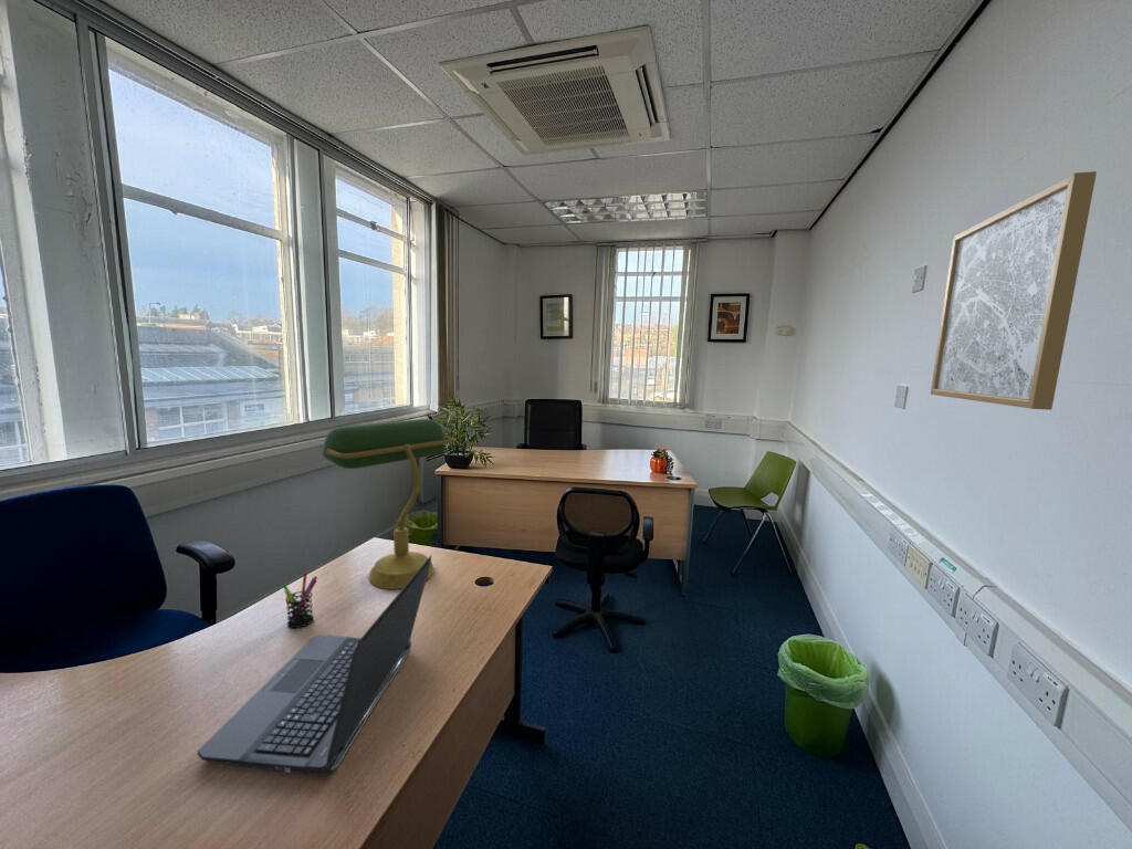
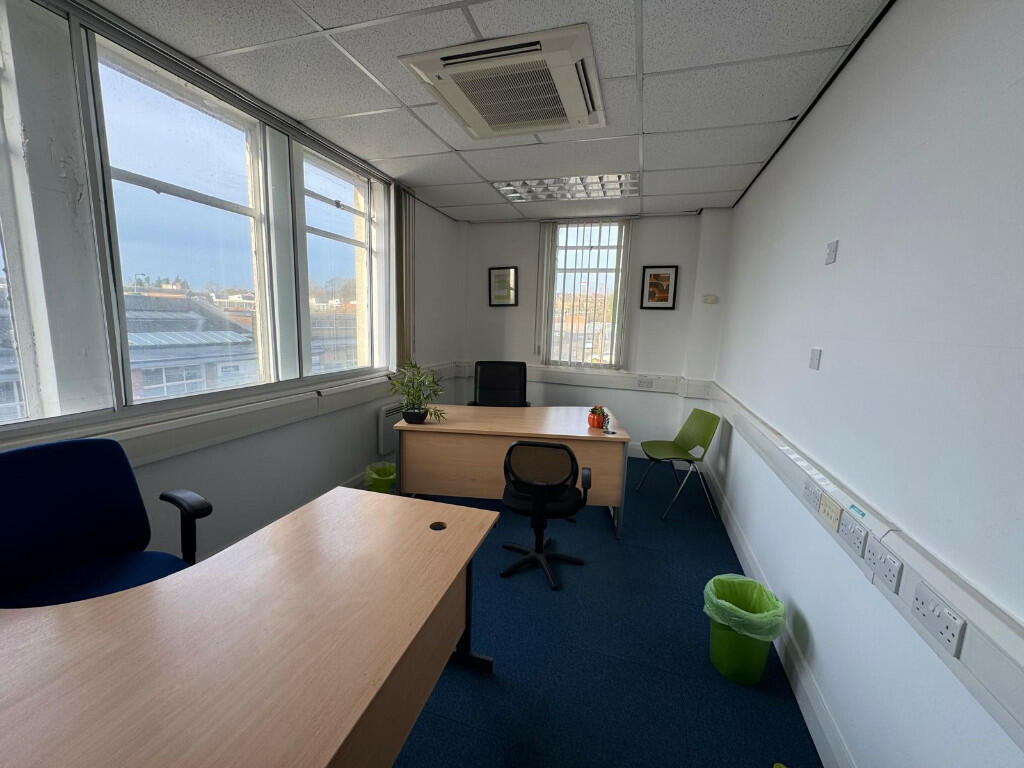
- desk lamp (406, 505)
- pen holder (296, 598)
- wall art (994, 307)
- laptop computer (332, 643)
